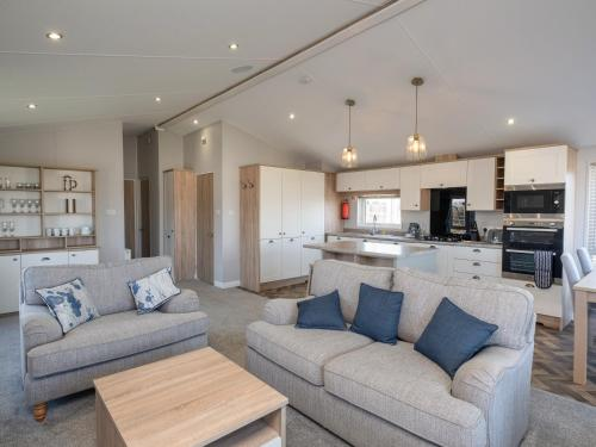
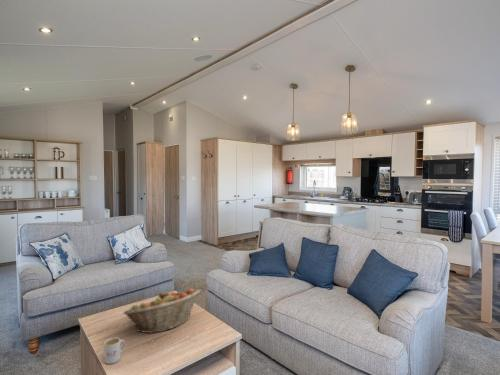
+ mug (115, 349)
+ fruit basket (164, 306)
